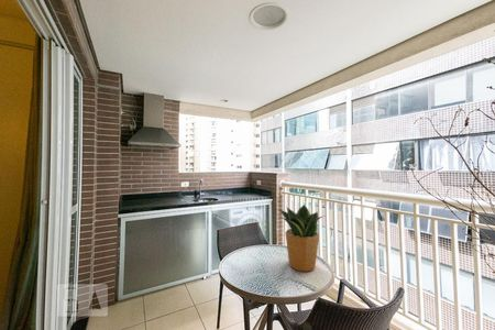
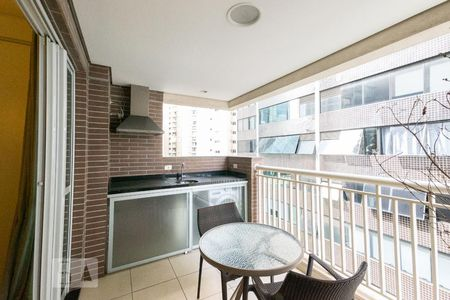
- potted plant (298, 237)
